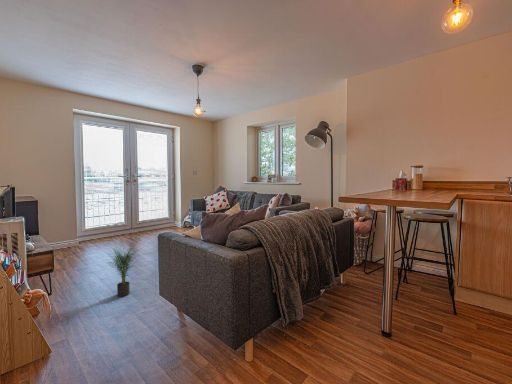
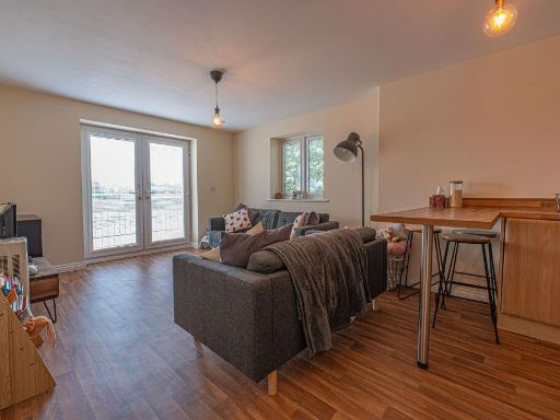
- potted plant (123, 267)
